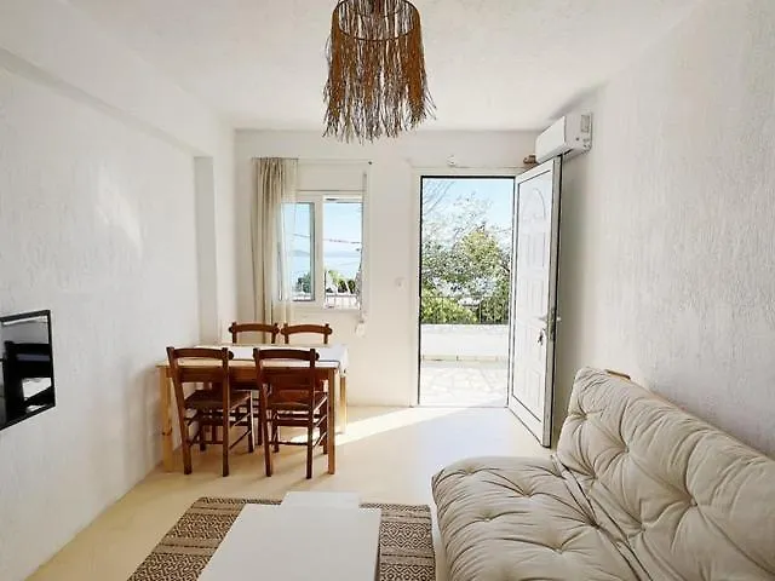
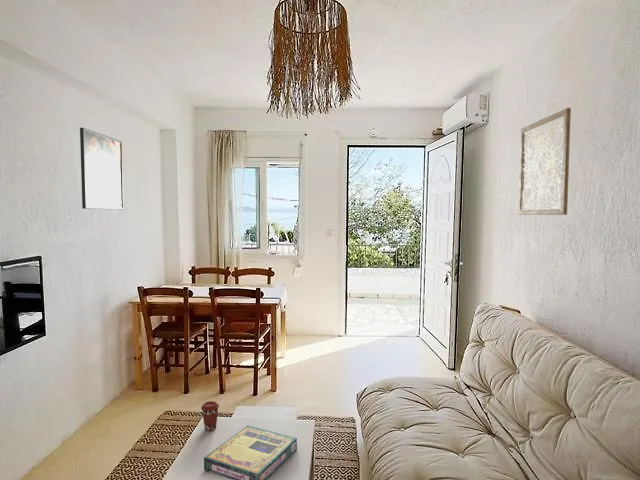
+ video game box (252, 453)
+ coffee cup (210, 416)
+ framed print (103, 172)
+ wall art (543, 166)
